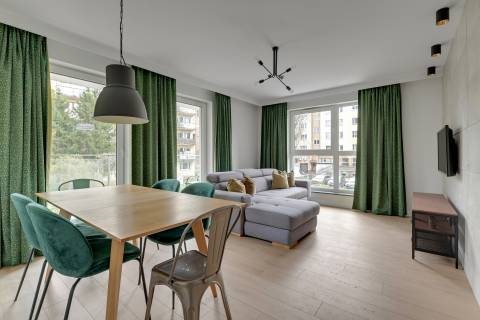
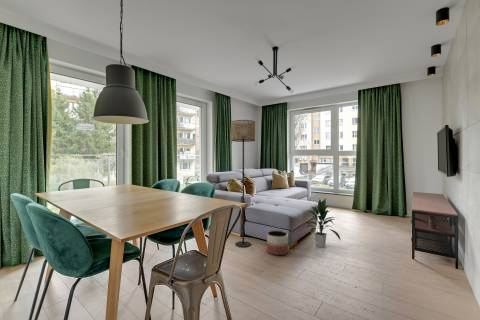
+ planter (277, 242)
+ floor lamp (243, 183)
+ indoor plant (321, 223)
